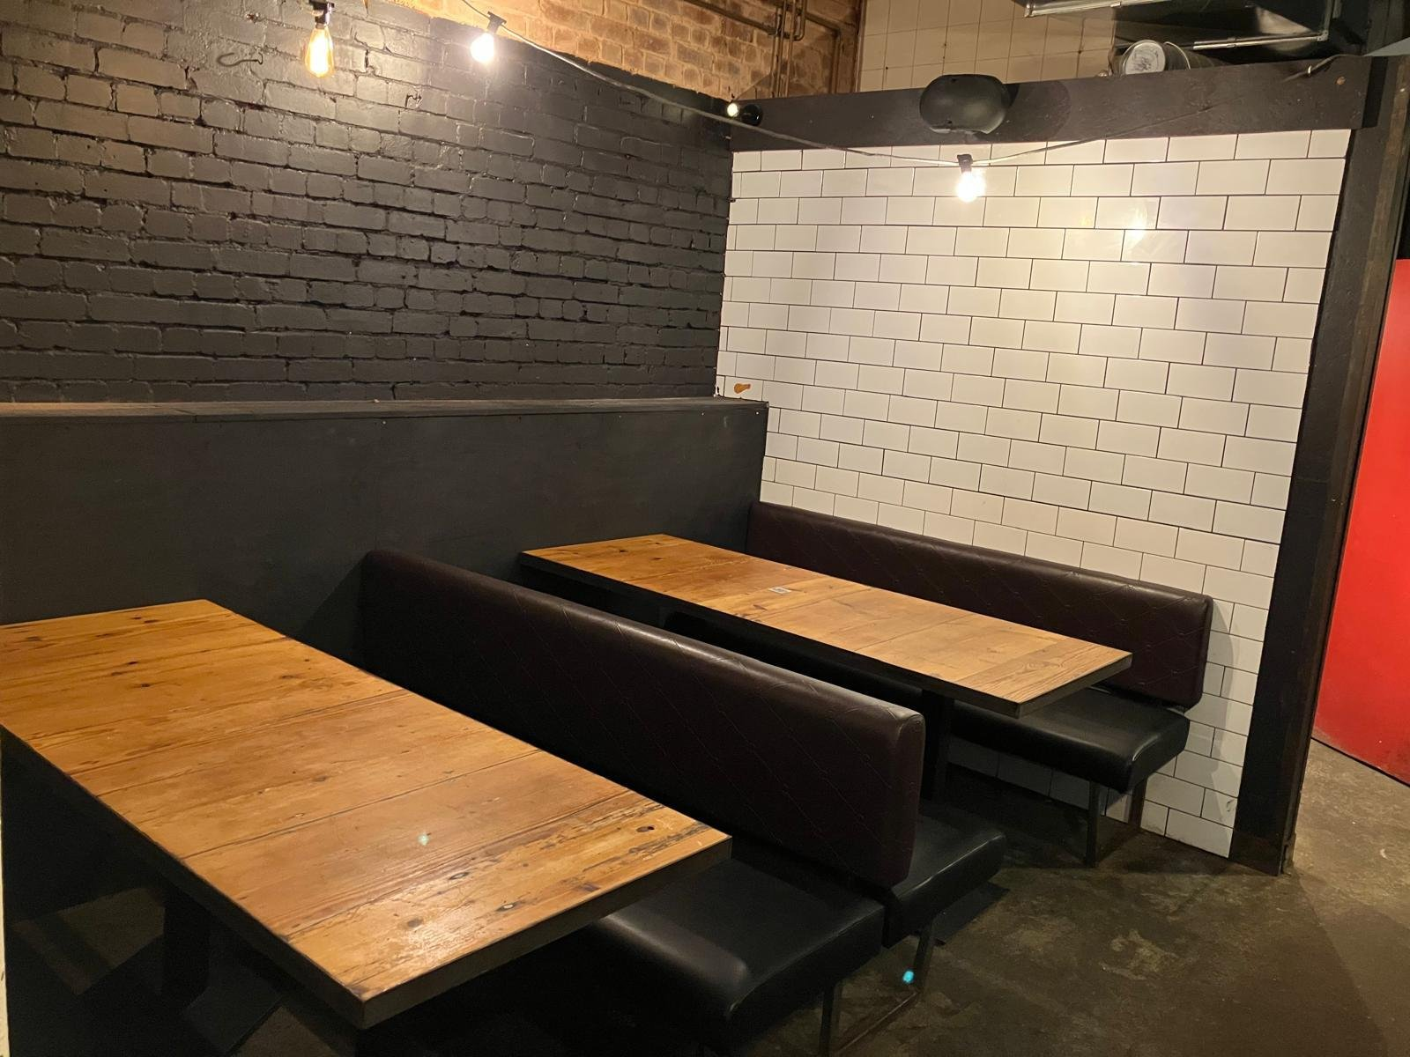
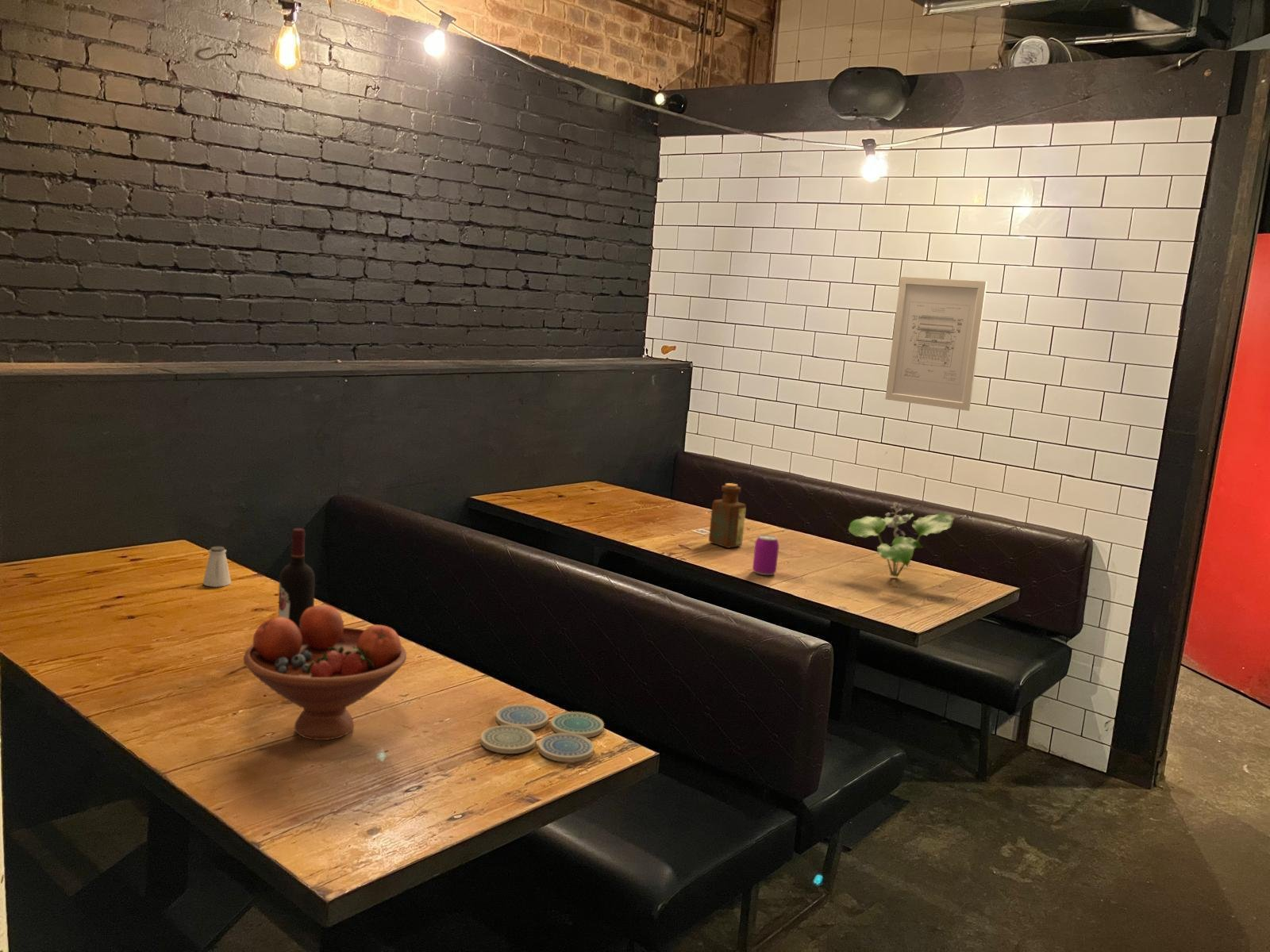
+ bottle (728, 514)
+ plant (895, 541)
+ wine bottle (296, 593)
+ wall art (934, 342)
+ saltshaker (217, 565)
+ drink coaster (542, 727)
+ beverage can (765, 555)
+ fruit bowl (325, 675)
